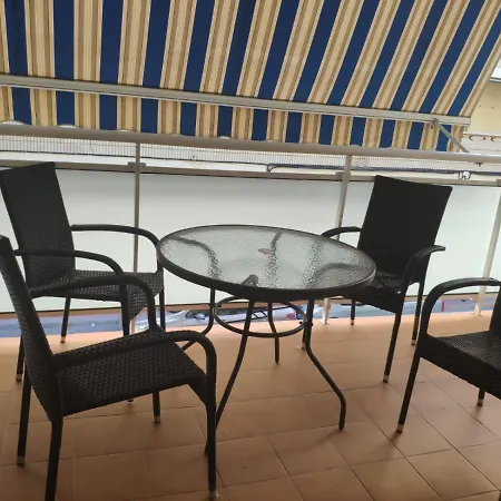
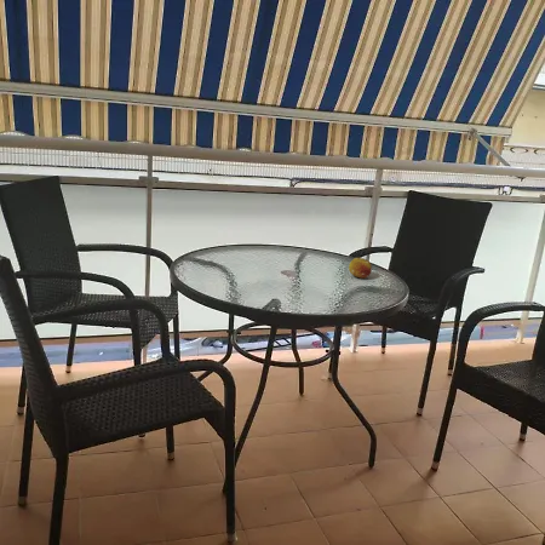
+ fruit (360, 268)
